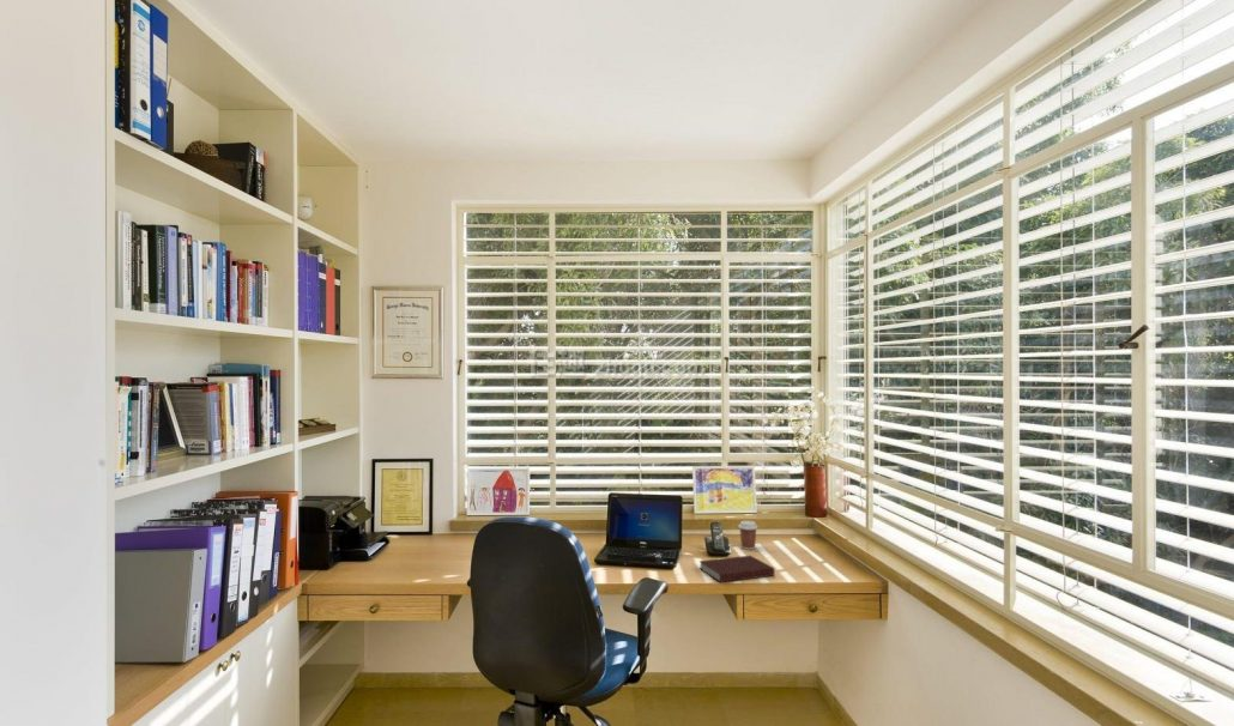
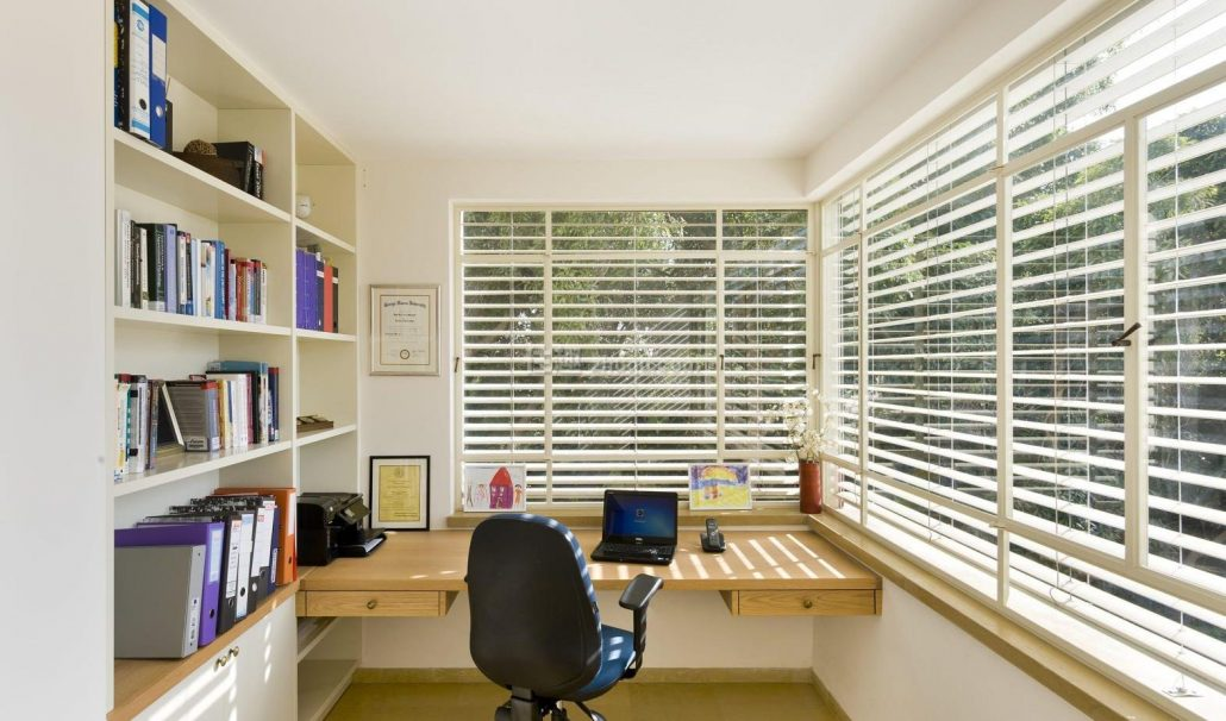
- coffee cup (748, 534)
- notebook (736, 568)
